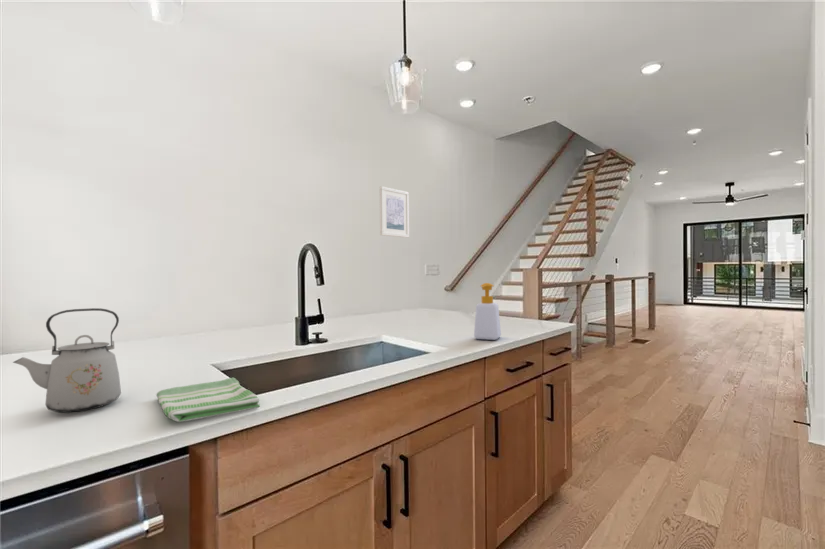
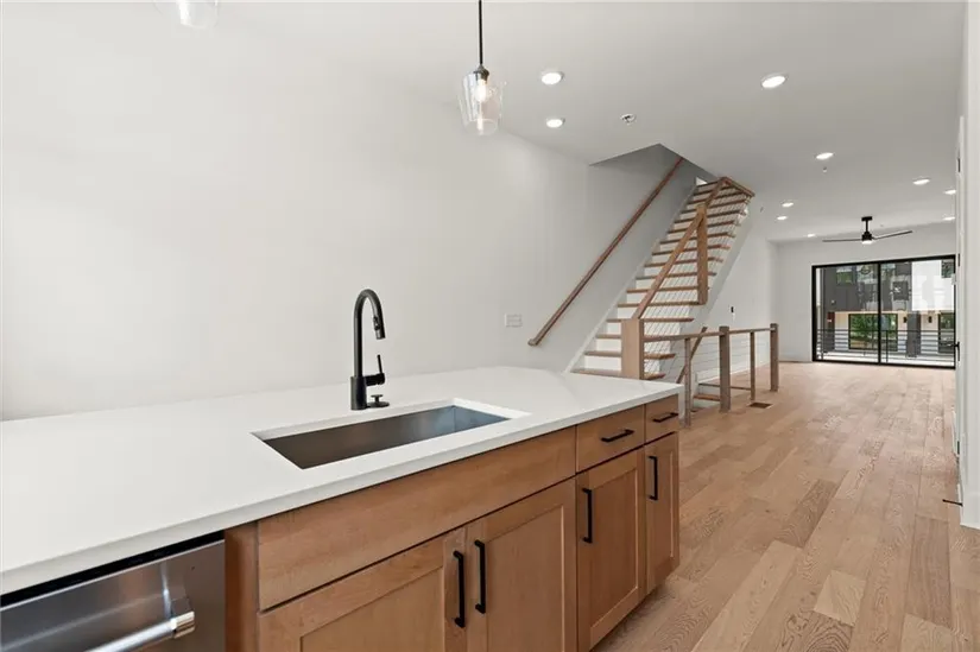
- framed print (394, 212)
- dish towel (207, 397)
- soap bottle (486, 311)
- kettle (69, 359)
